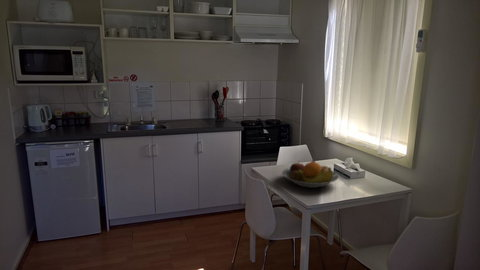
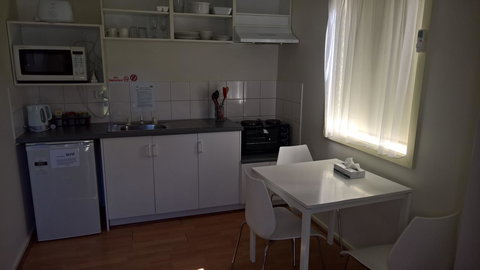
- fruit bowl (310, 171)
